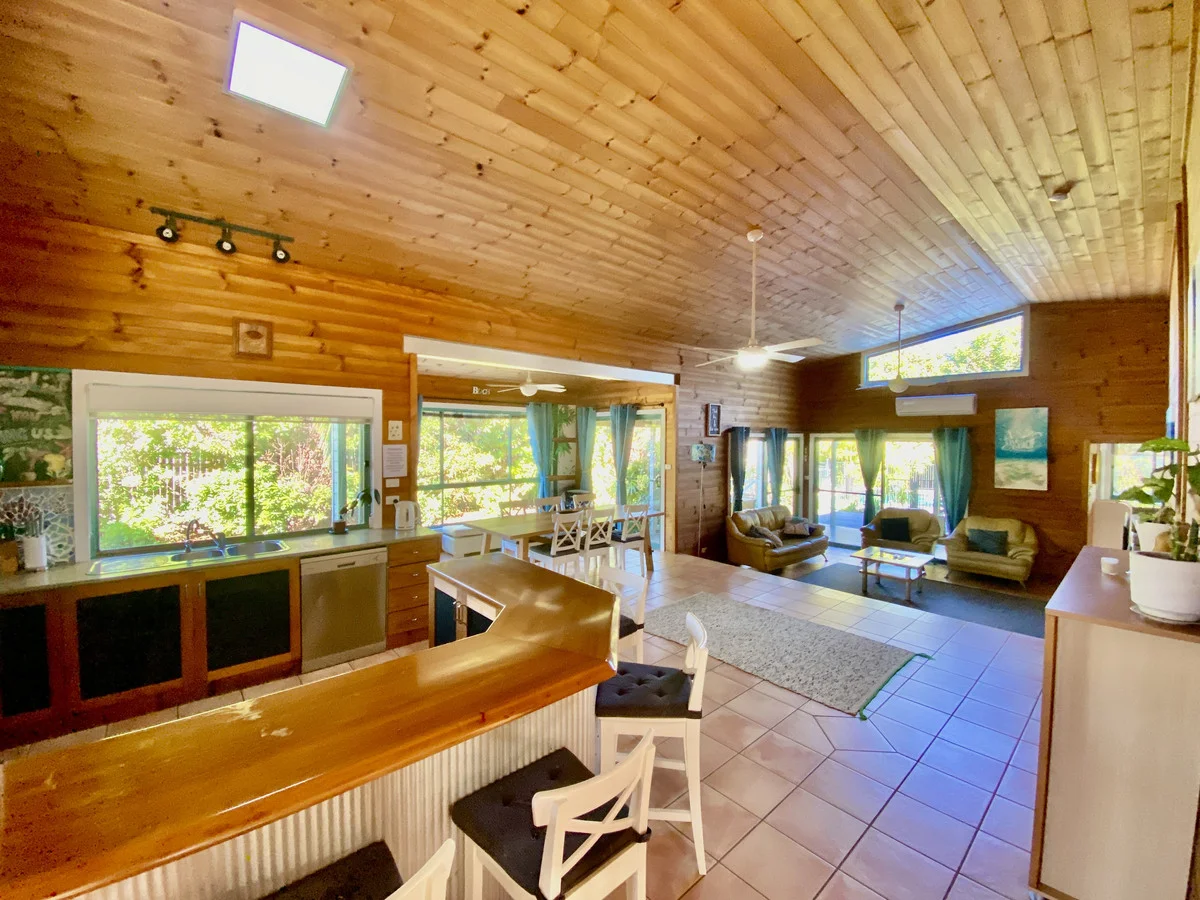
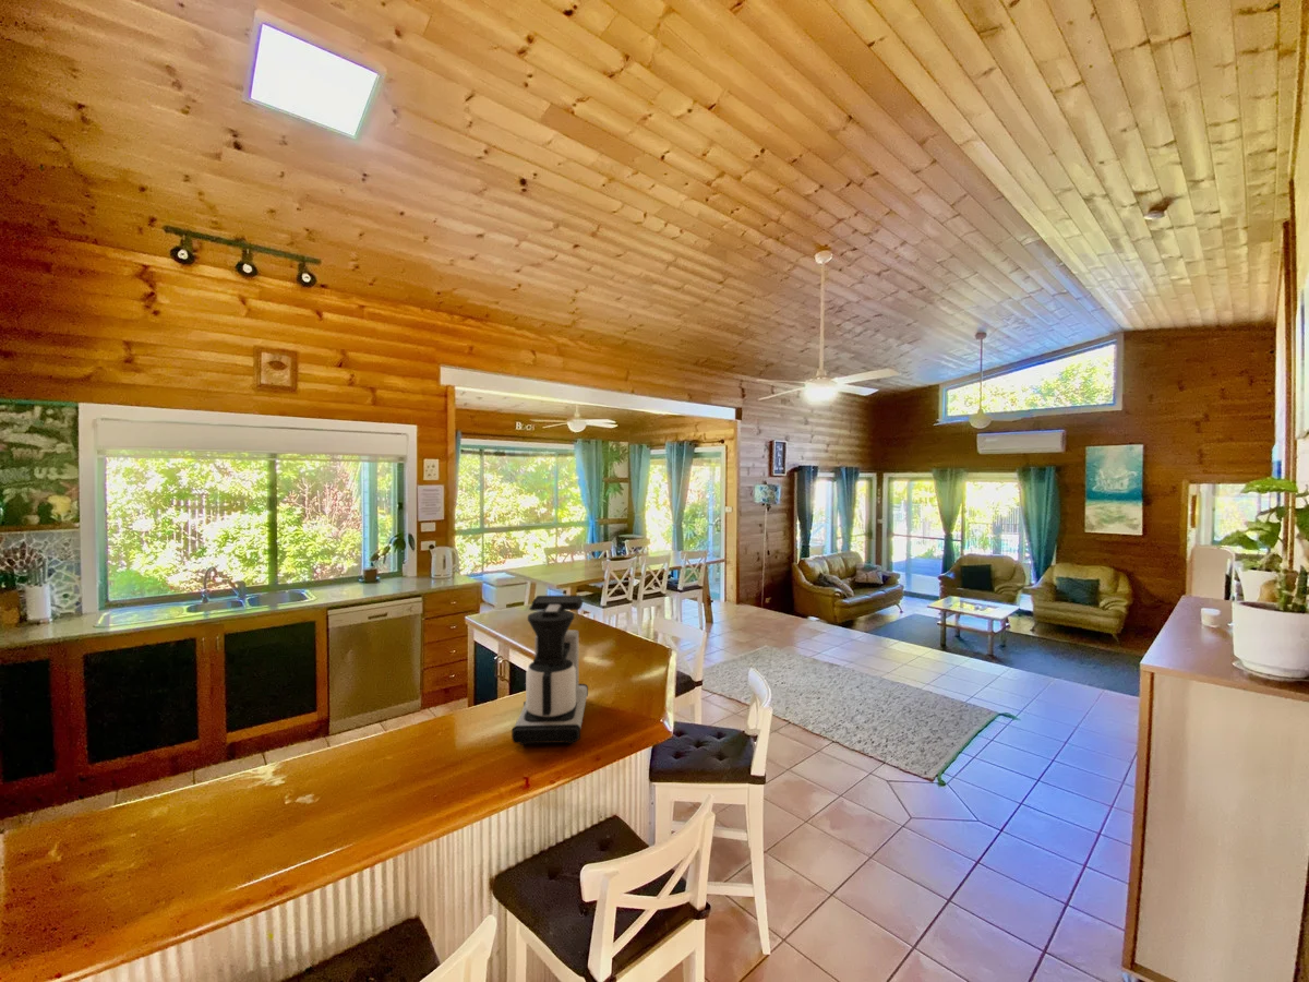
+ coffee maker (553, 663)
